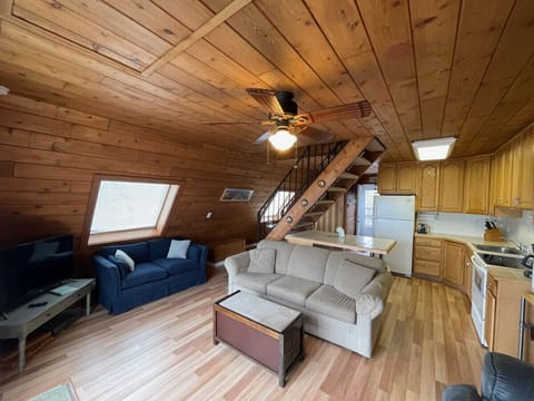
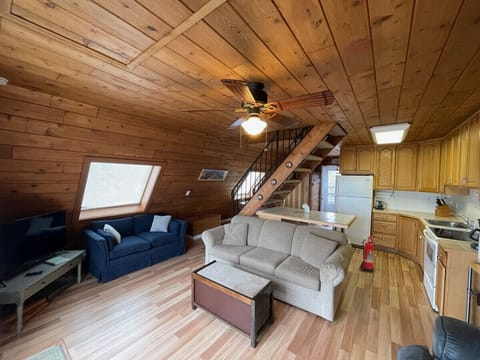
+ fire extinguisher (368, 253)
